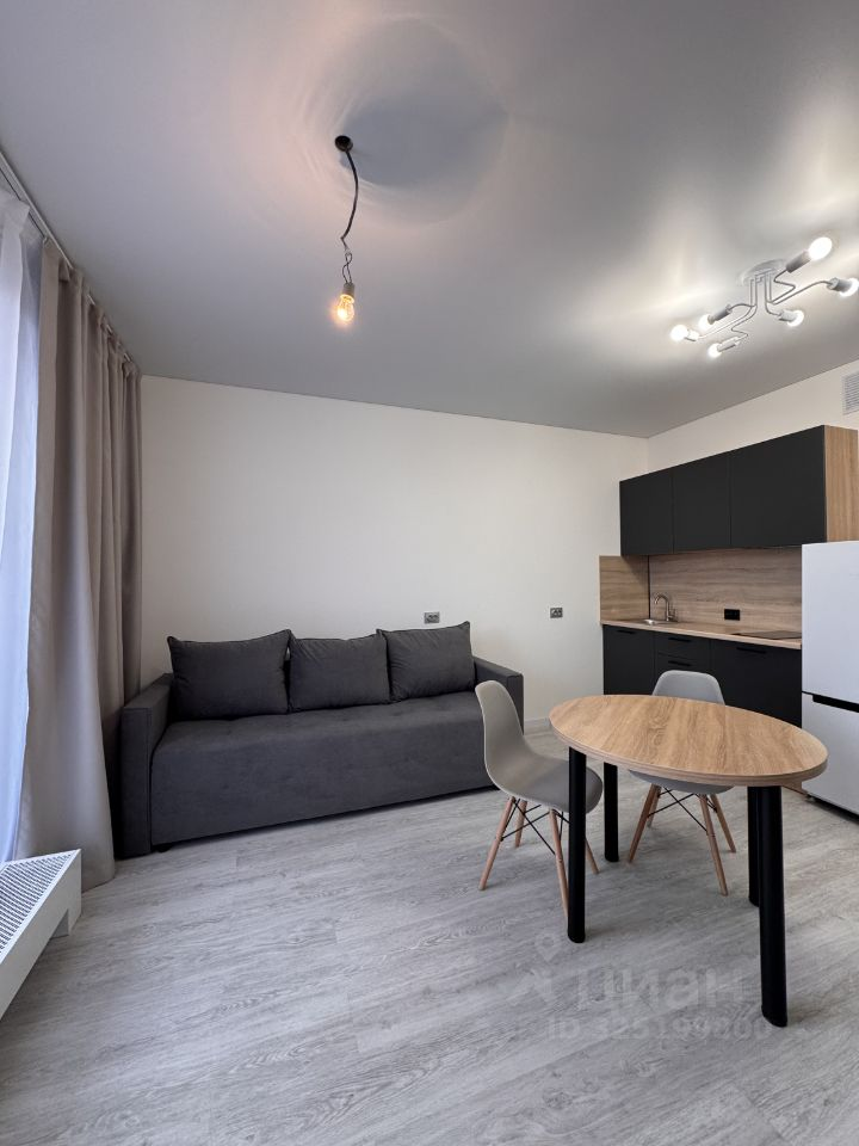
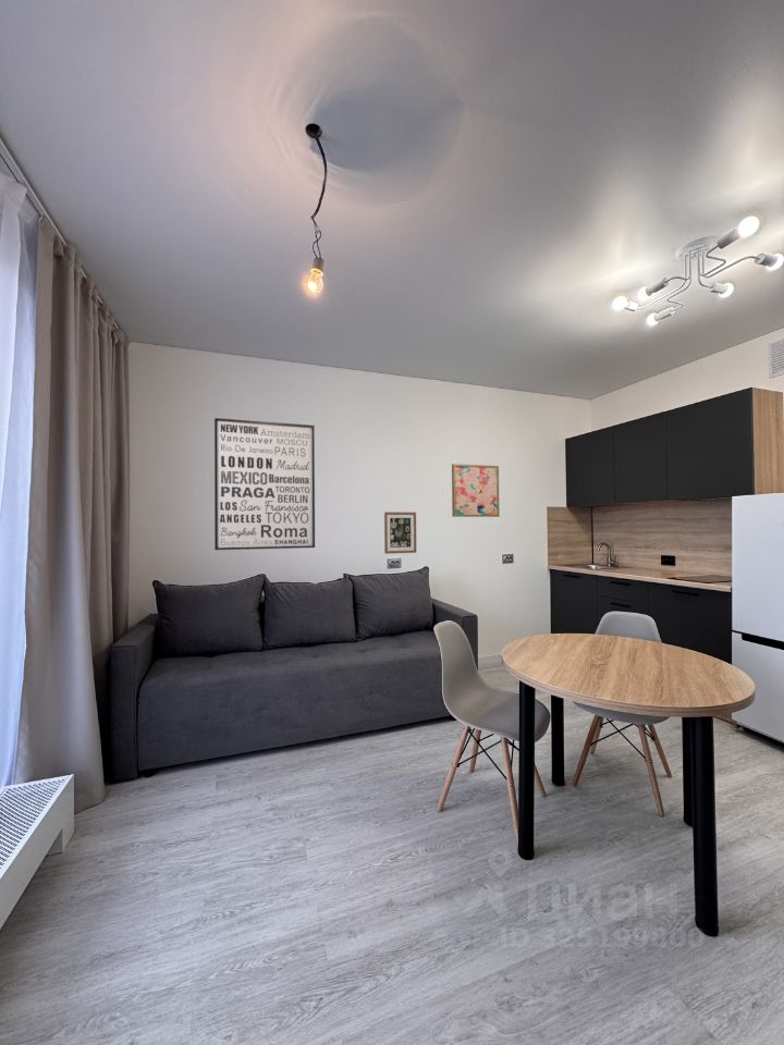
+ wall art (476, 491)
+ wall art (266, 484)
+ wall art (400, 532)
